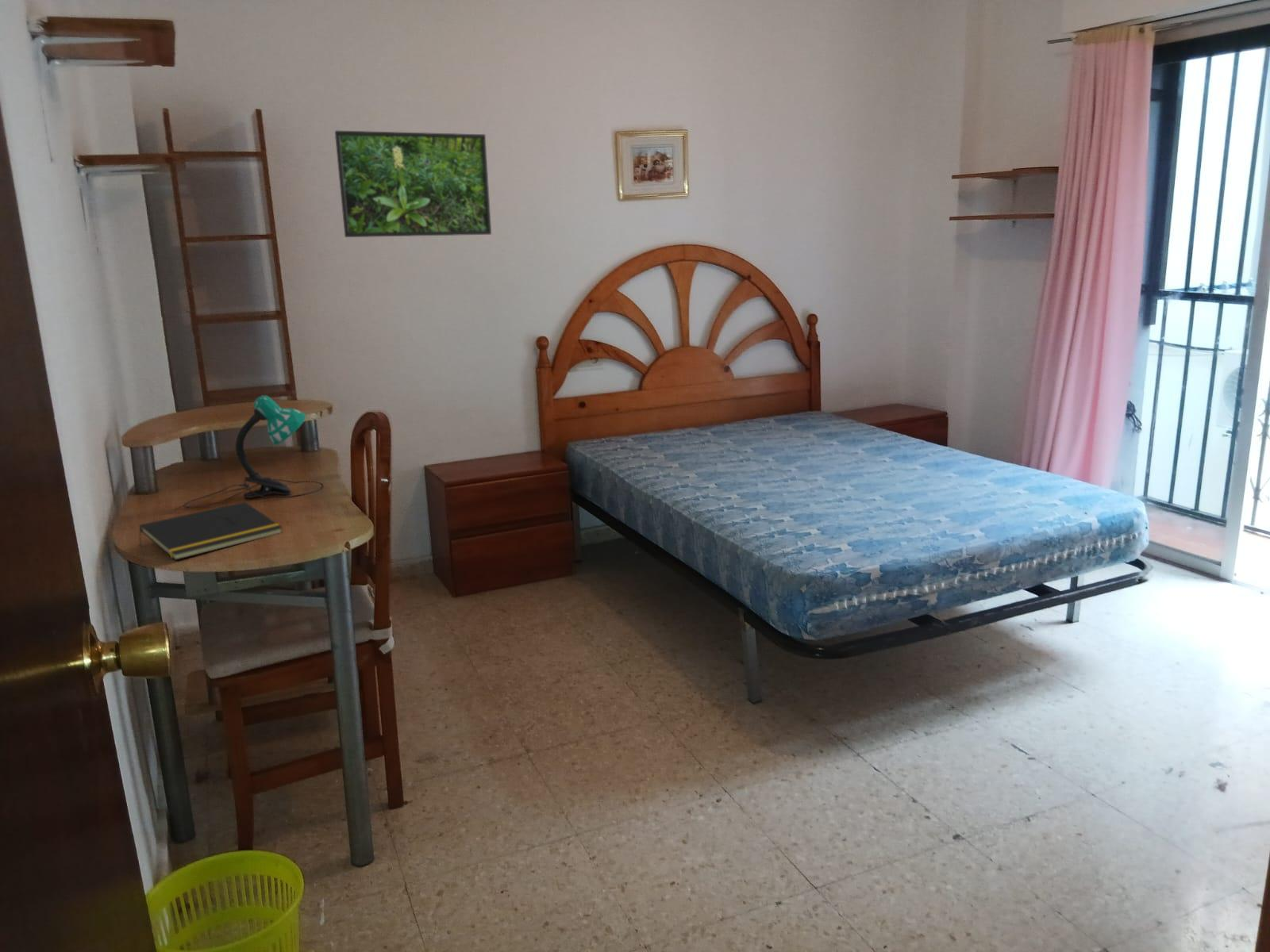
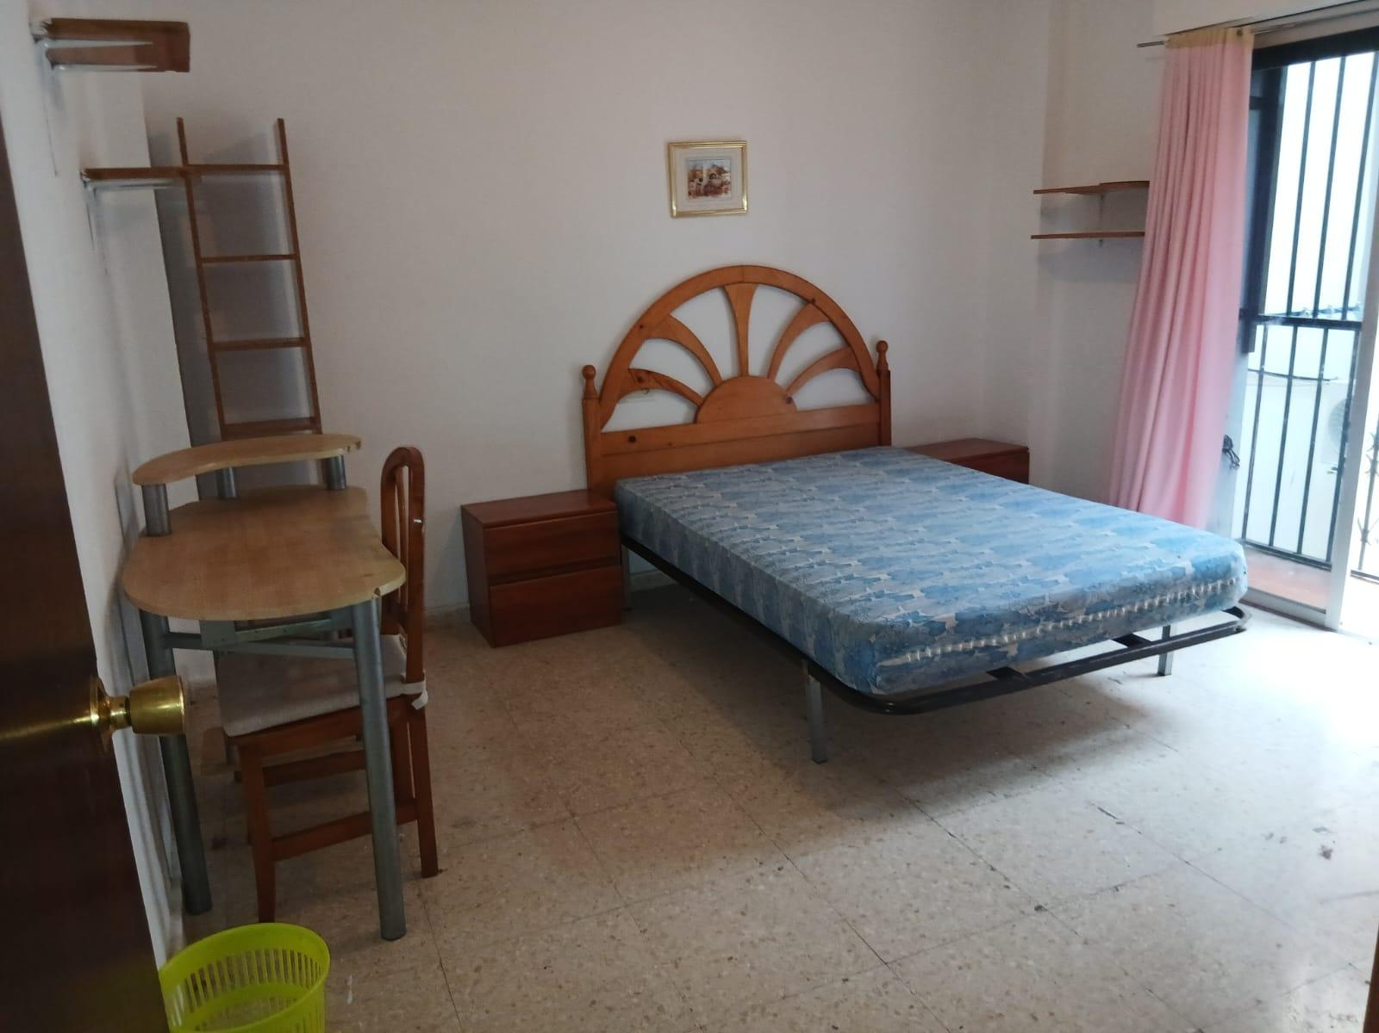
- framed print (416, 185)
- notepad (212, 528)
- desk lamp (243, 444)
